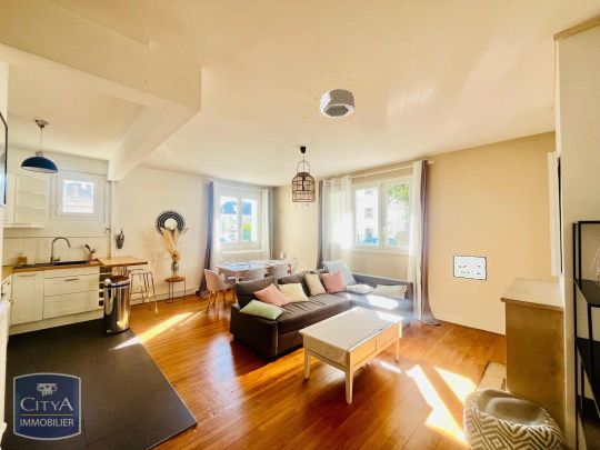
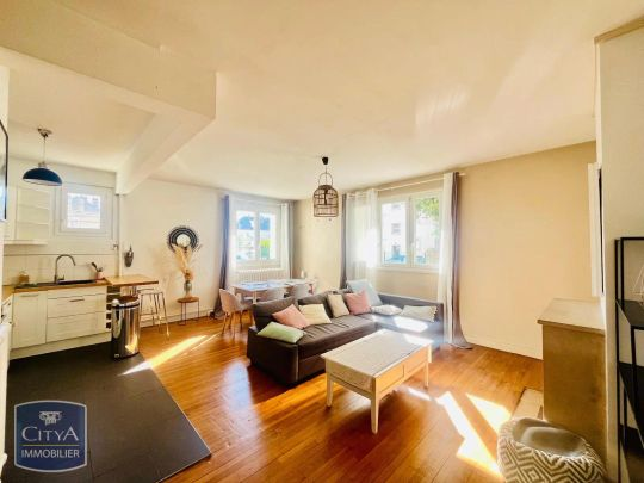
- ceiling light (337, 103)
- picture frame (469, 267)
